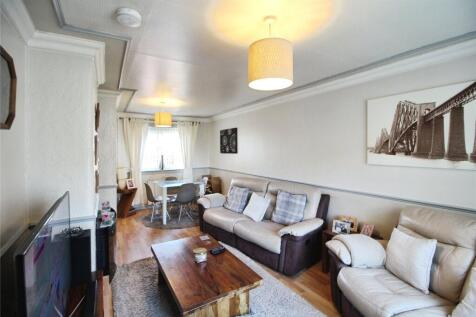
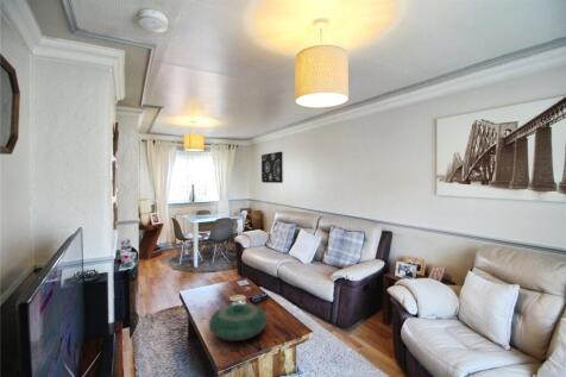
+ decorative bowl (238, 318)
